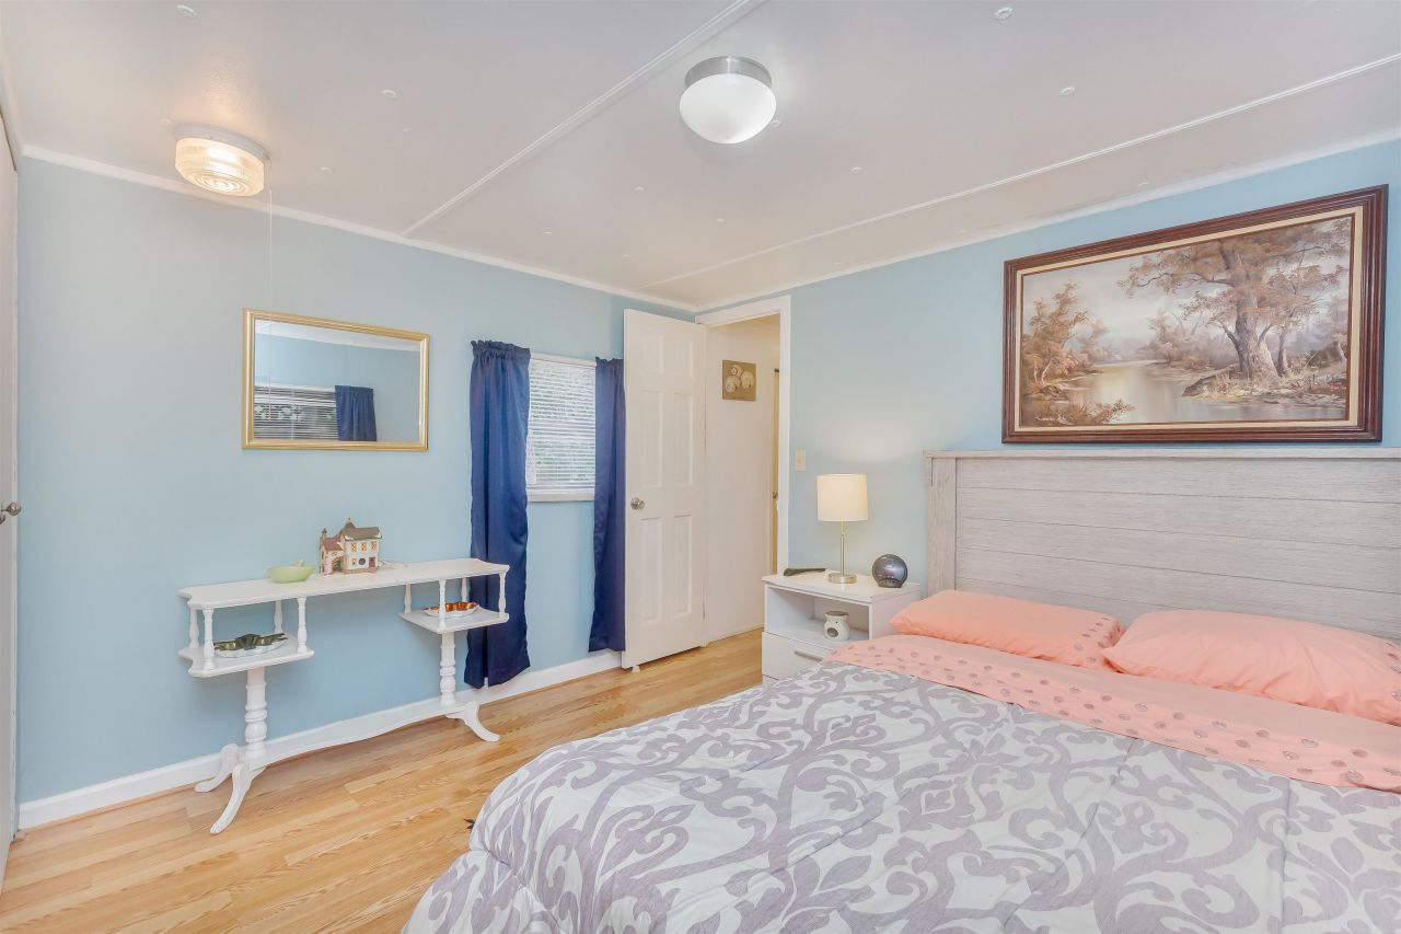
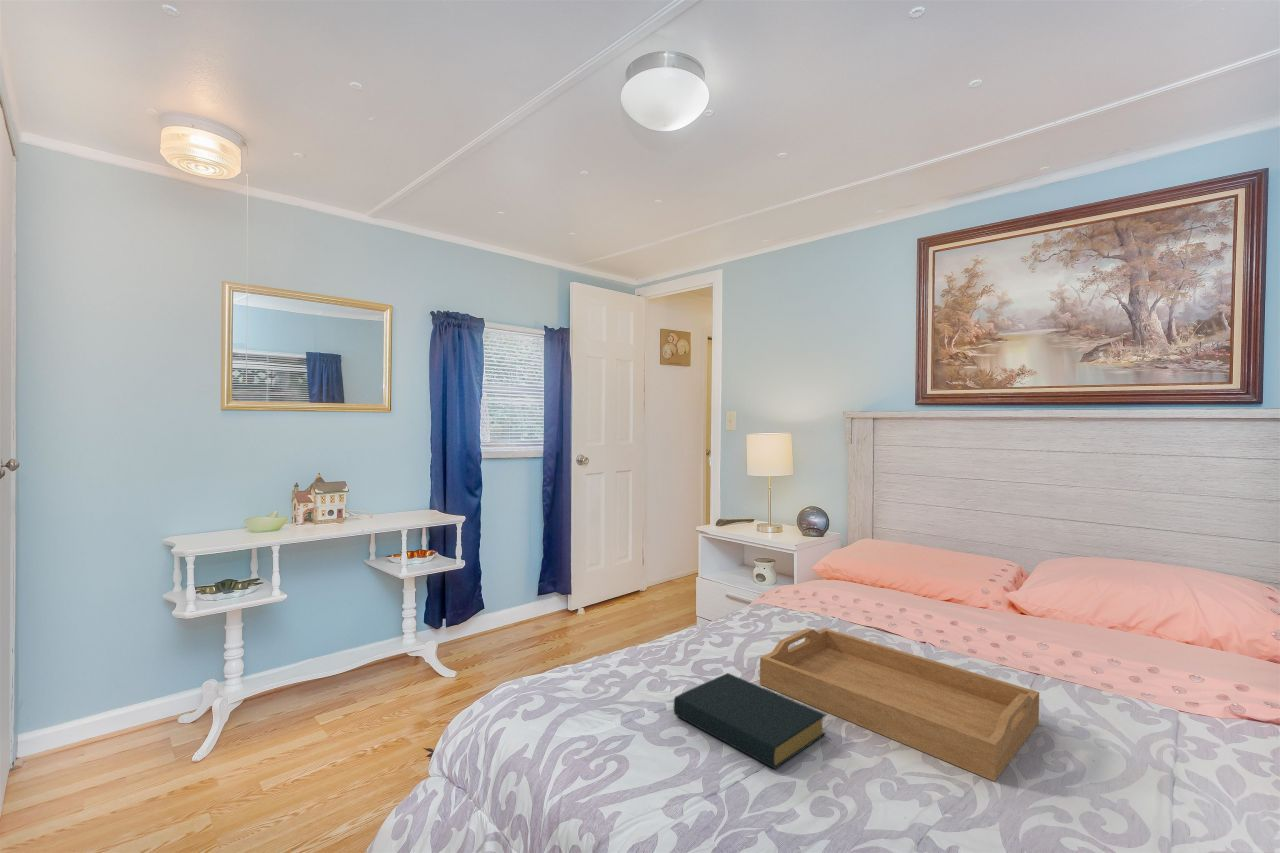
+ hardback book (747, 715)
+ serving tray (890, 683)
